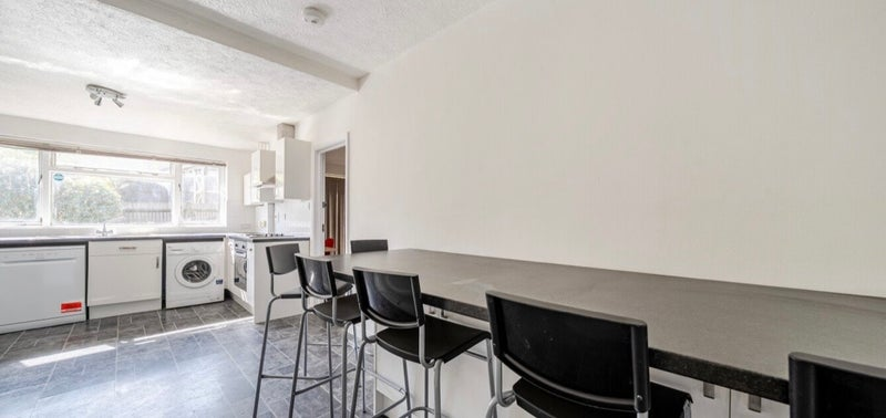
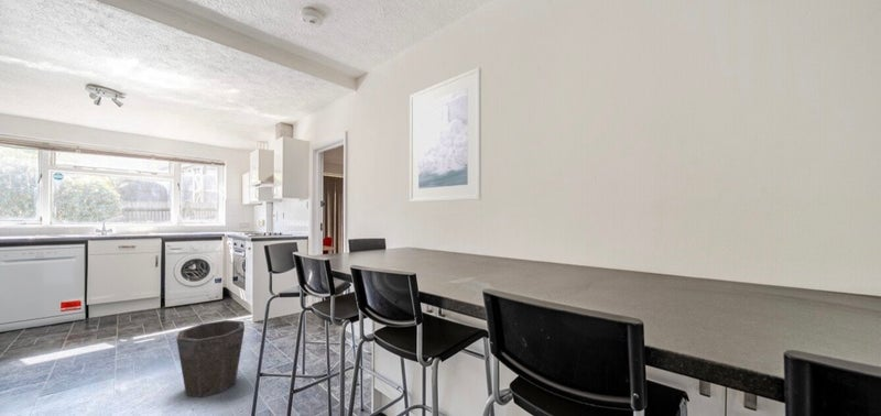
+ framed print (442, 141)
+ waste bin (211, 357)
